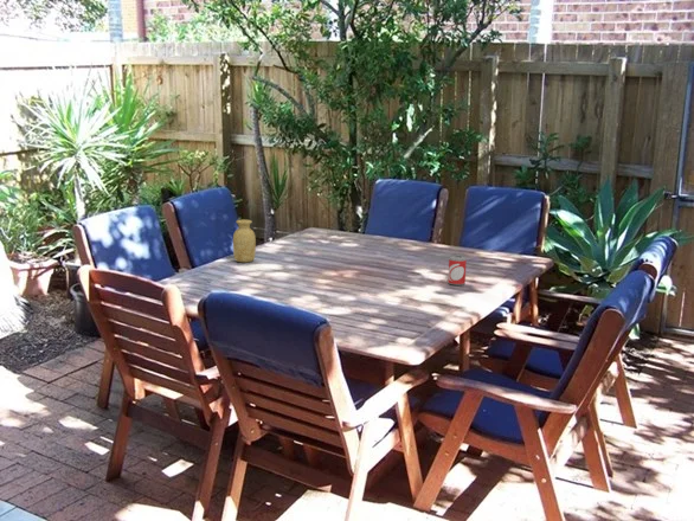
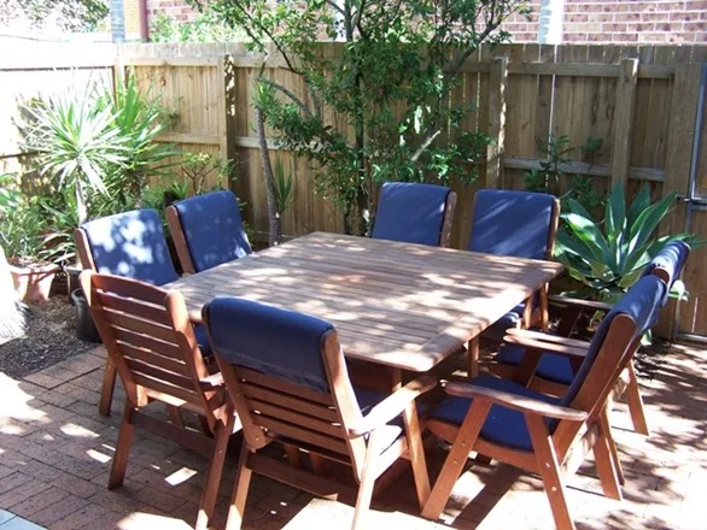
- beer can (457, 270)
- vase (244, 240)
